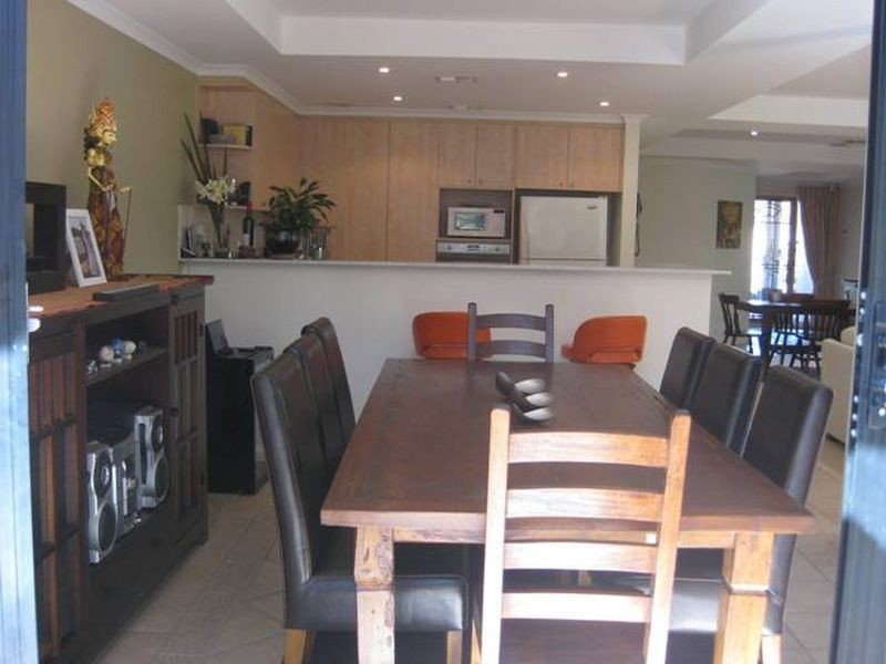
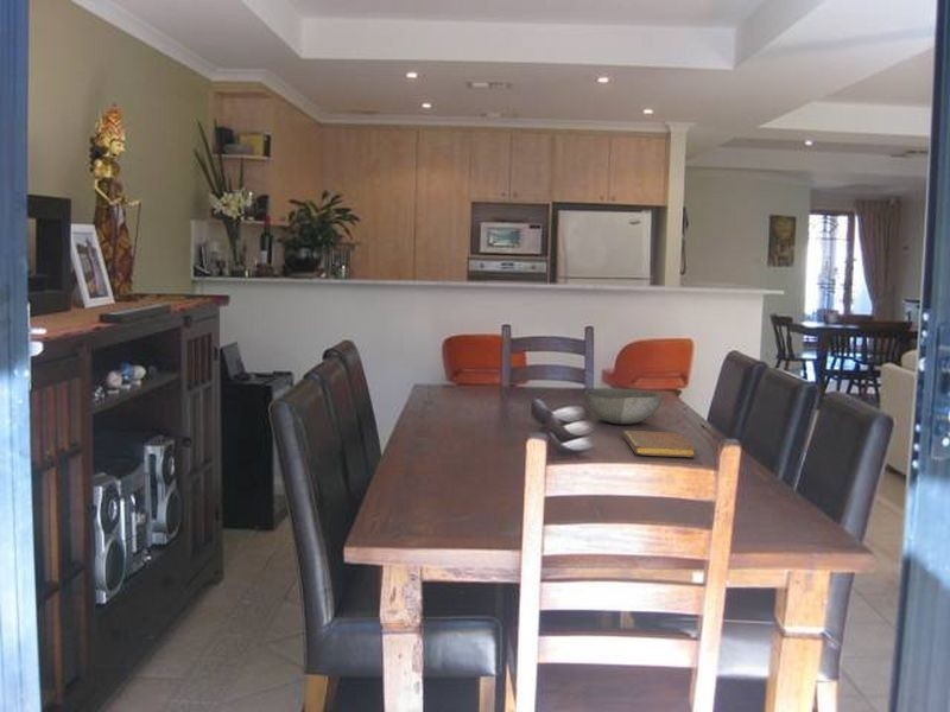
+ bowl (622, 407)
+ notebook (657, 443)
